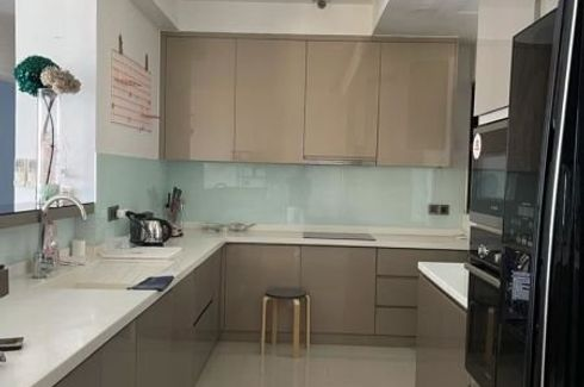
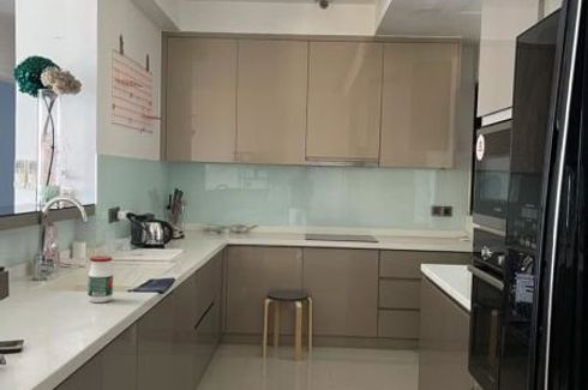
+ jar (100, 278)
